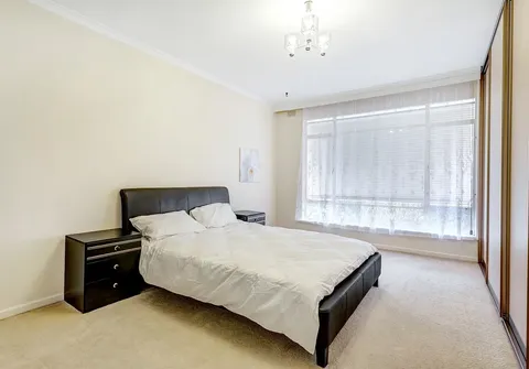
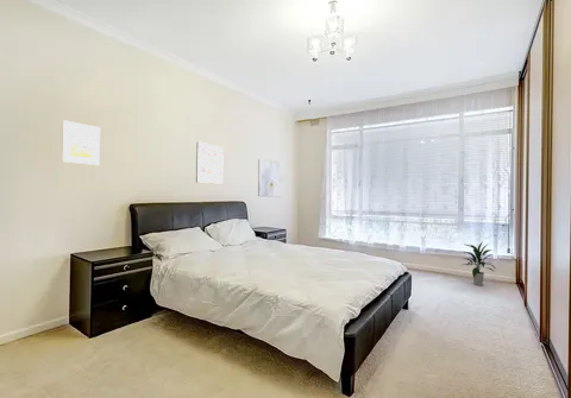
+ wall art (209, 164)
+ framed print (81, 144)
+ indoor plant (477, 261)
